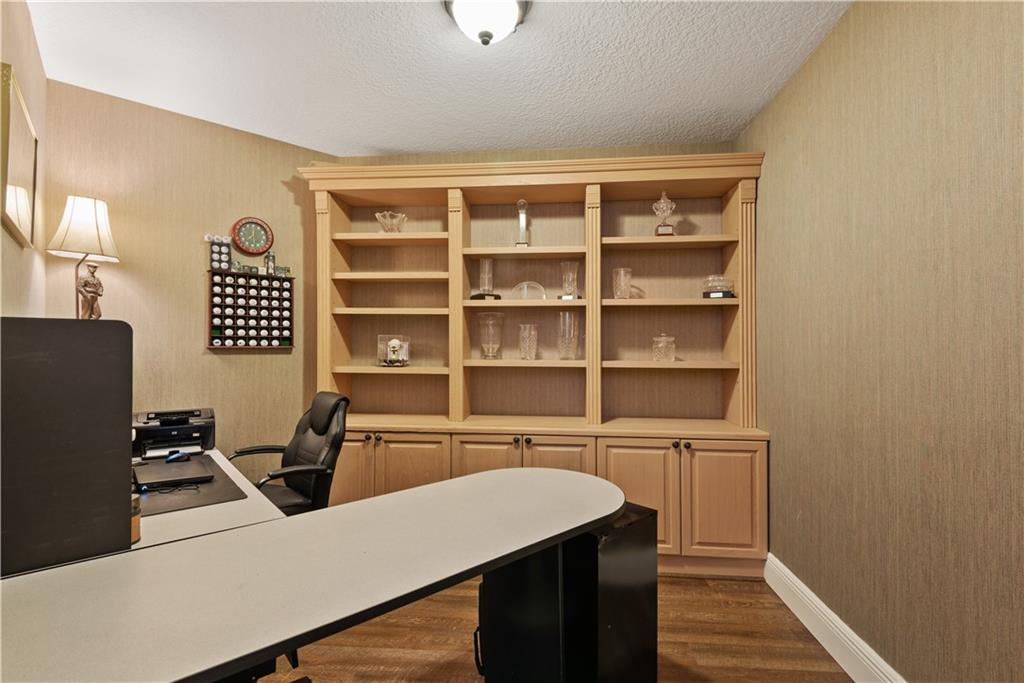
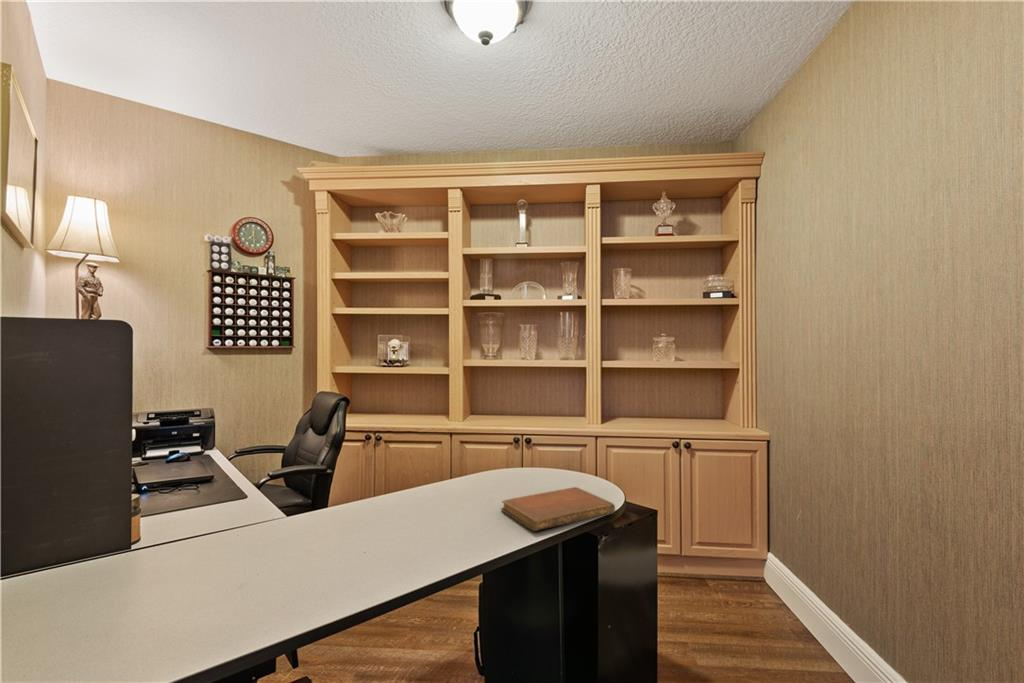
+ notebook (557, 506)
